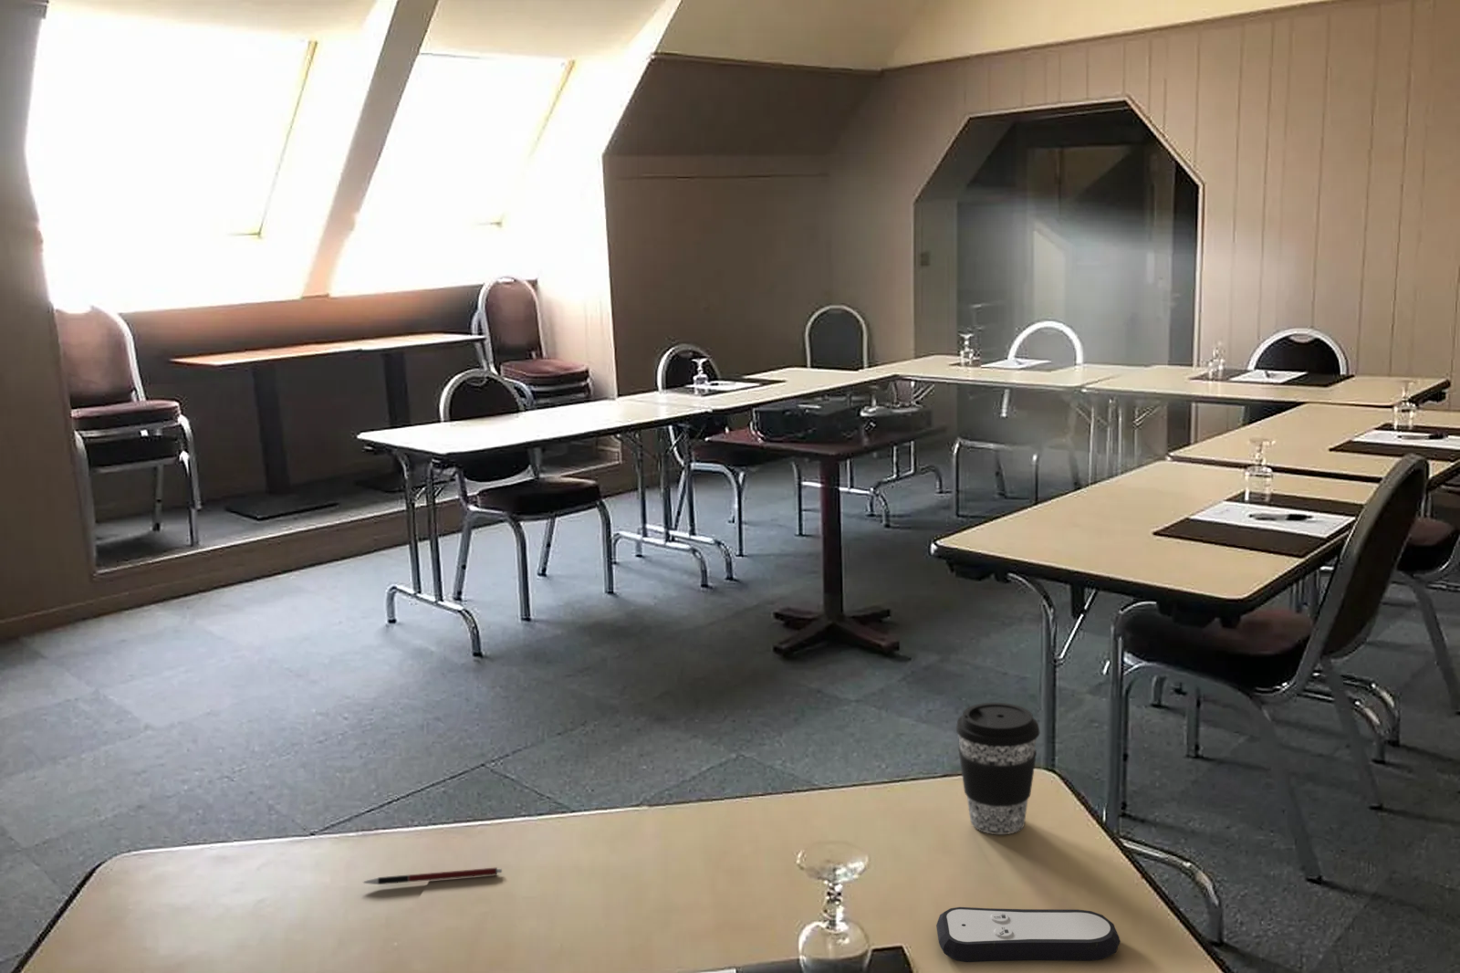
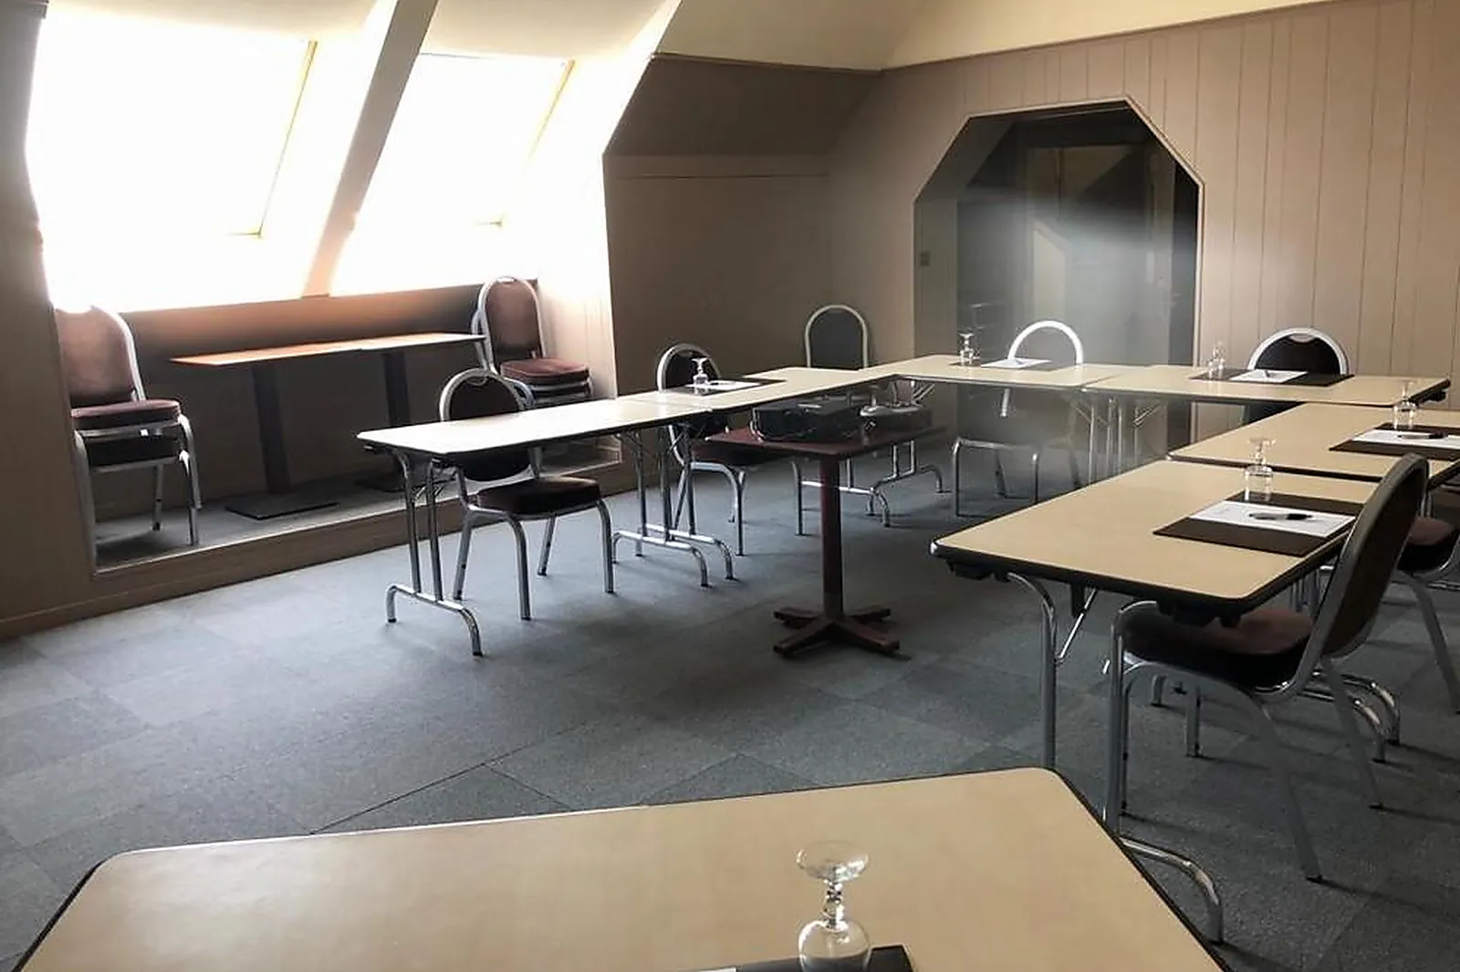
- remote control (1027, 933)
- coffee cup (998, 769)
- pen (432, 876)
